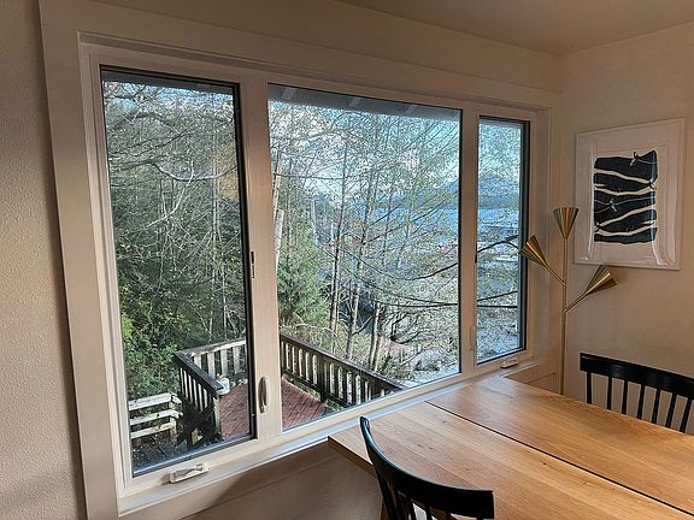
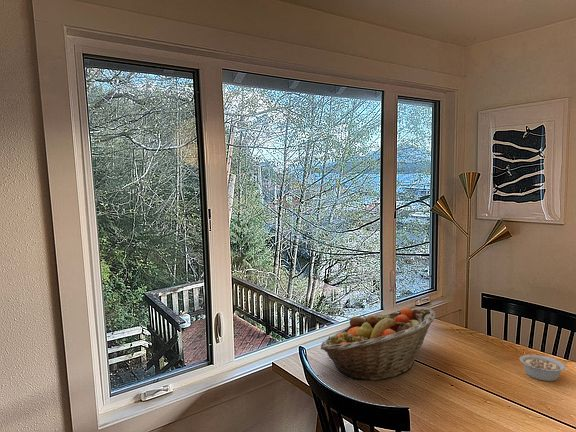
+ fruit basket (379, 337)
+ legume (543, 367)
